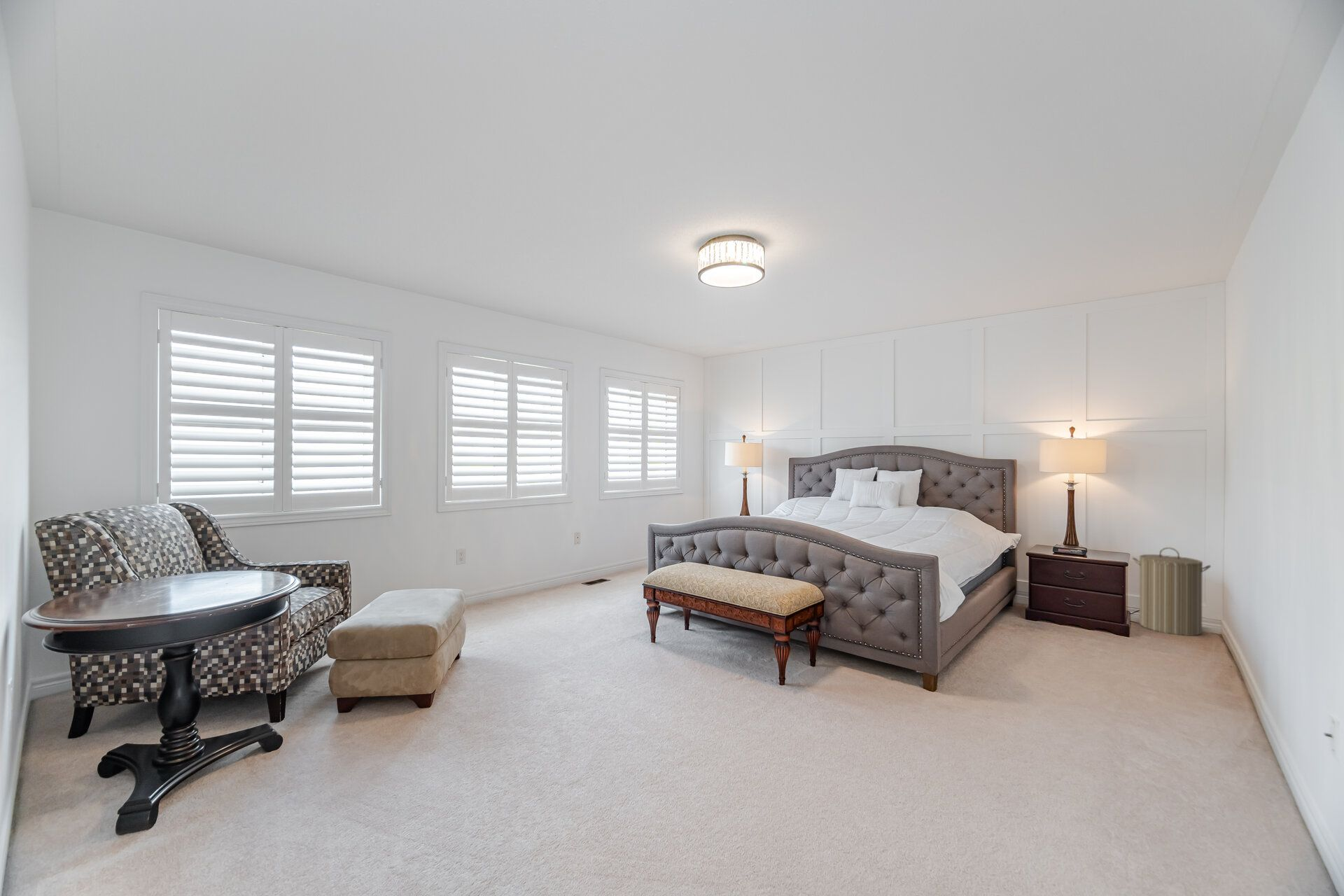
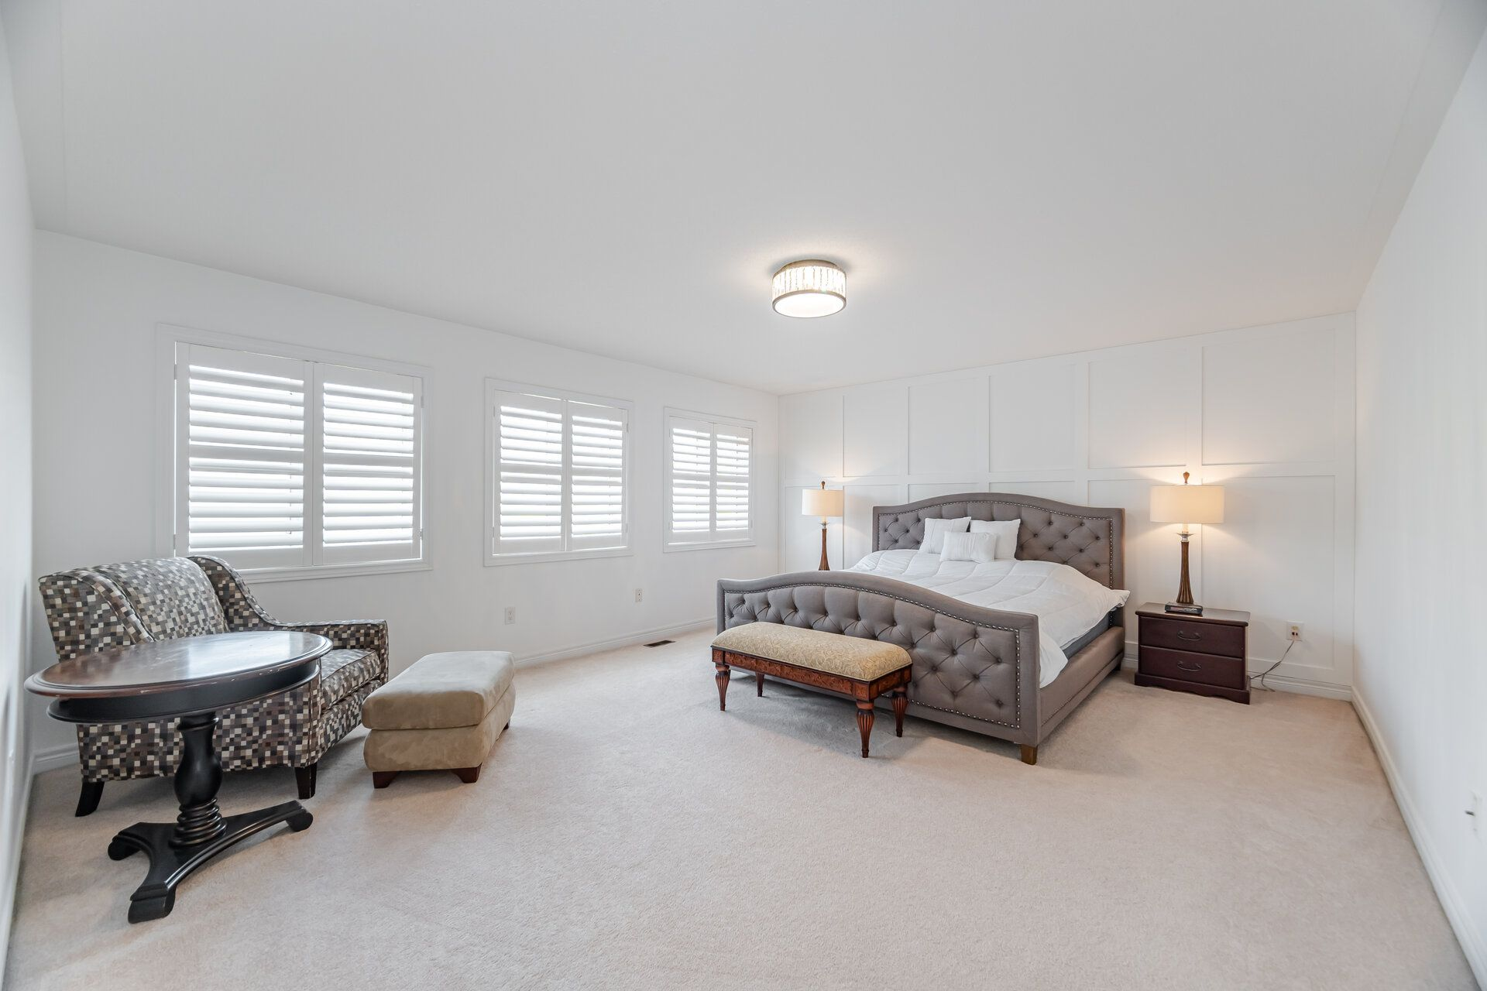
- laundry hamper (1170, 587)
